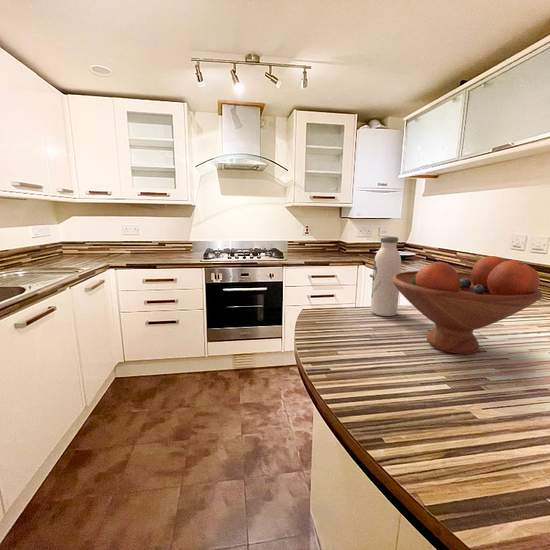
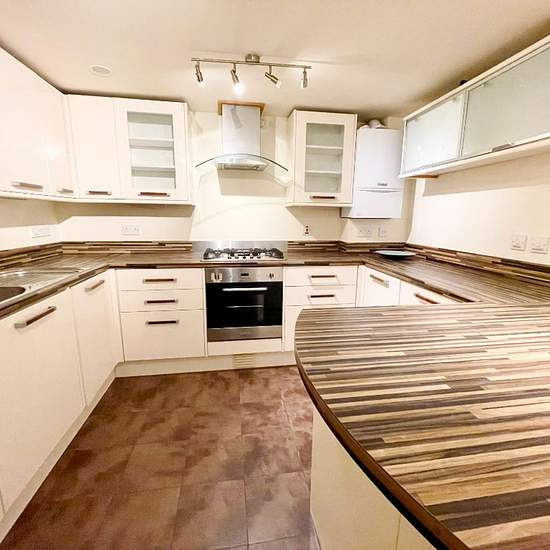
- fruit bowl (457, 301)
- water bottle (386, 275)
